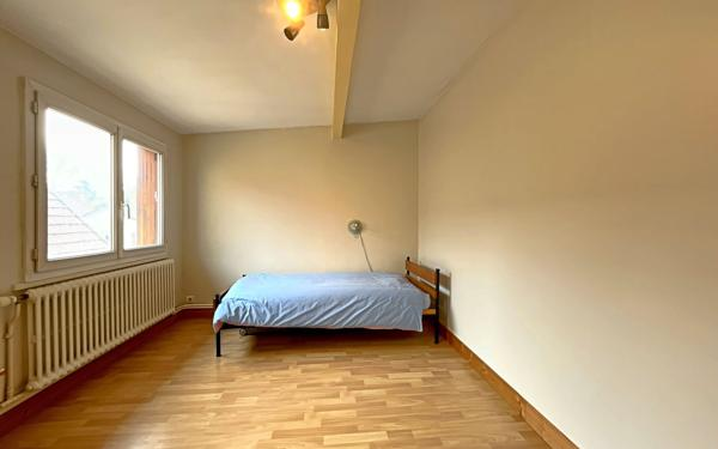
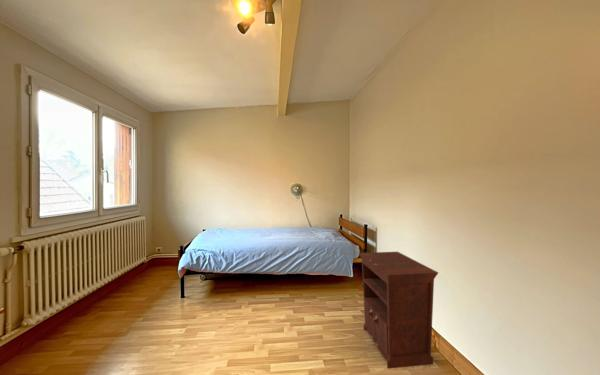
+ nightstand (393, 303)
